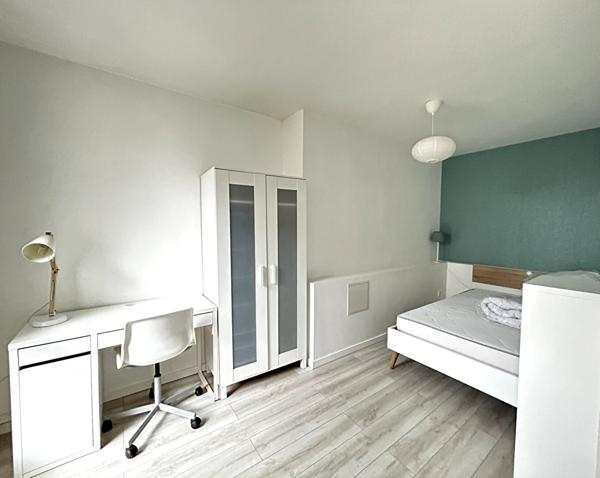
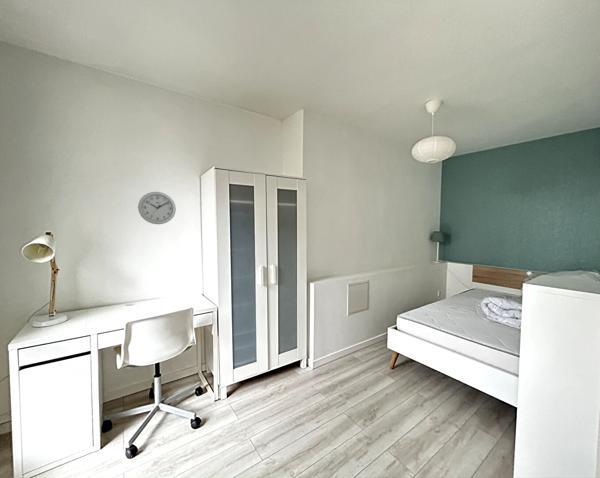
+ wall clock (157, 208)
